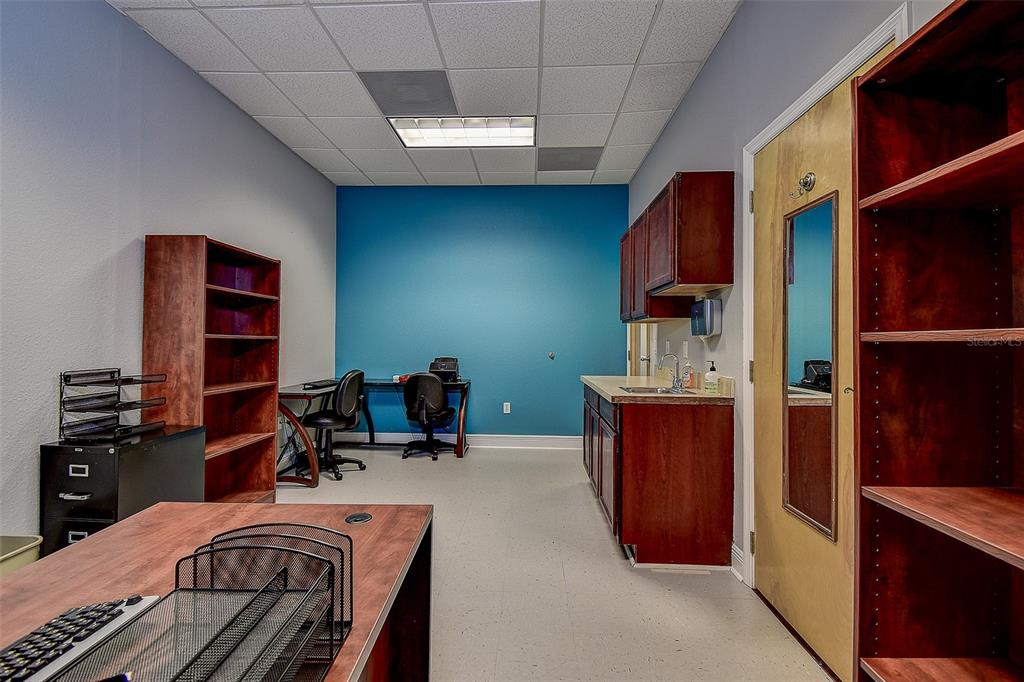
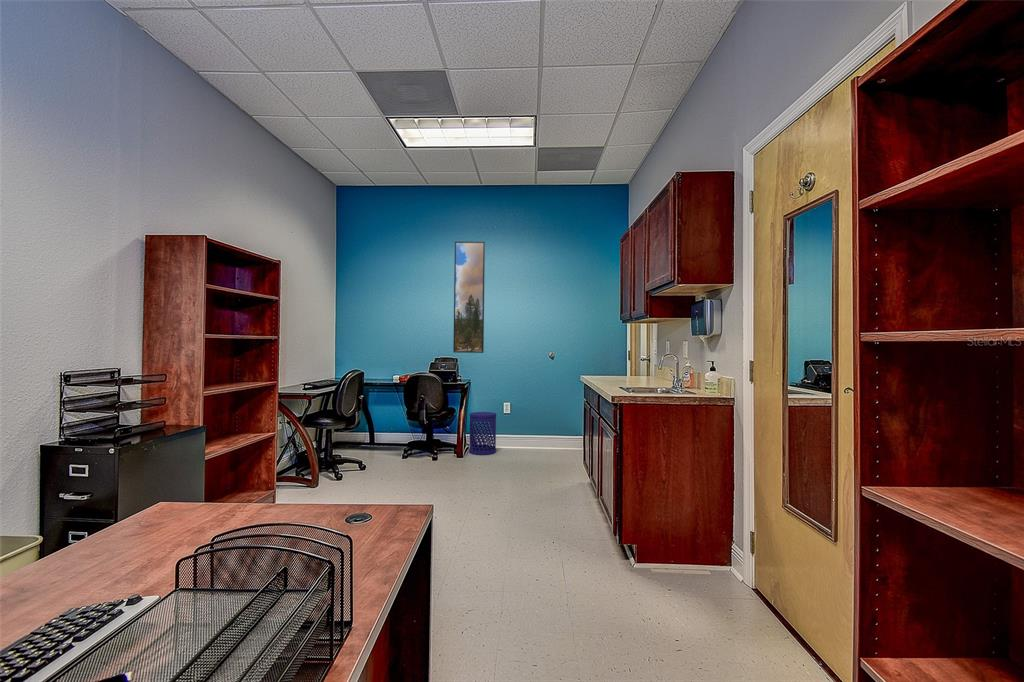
+ waste bin (482, 432)
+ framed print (469, 297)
